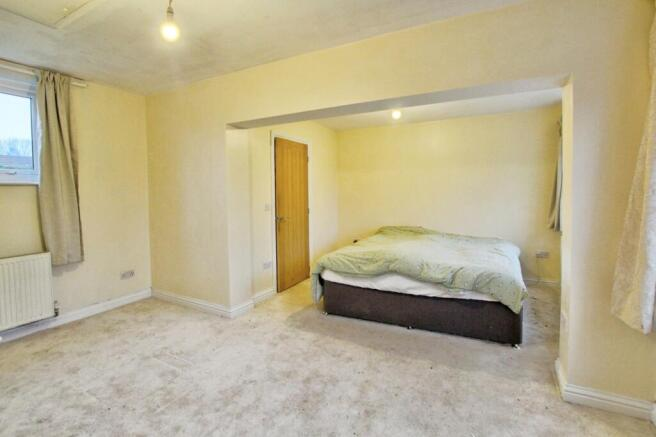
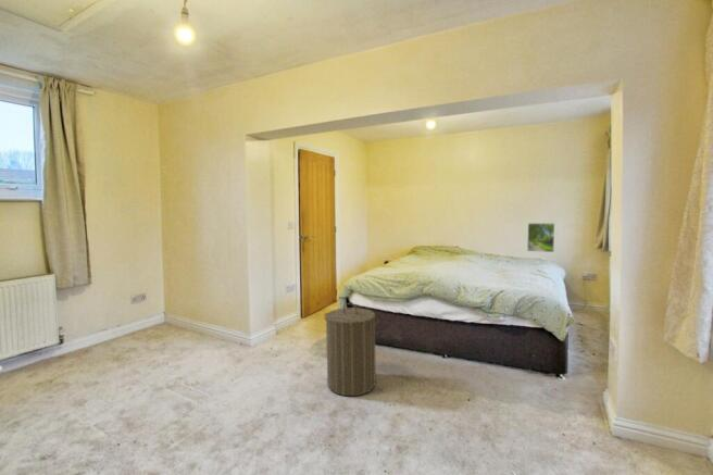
+ laundry hamper (351, 343)
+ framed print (540, 237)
